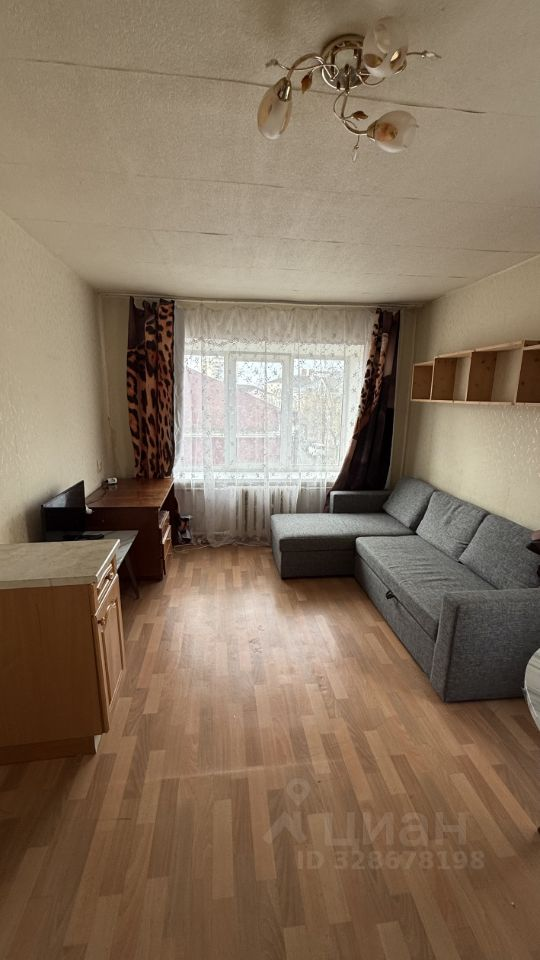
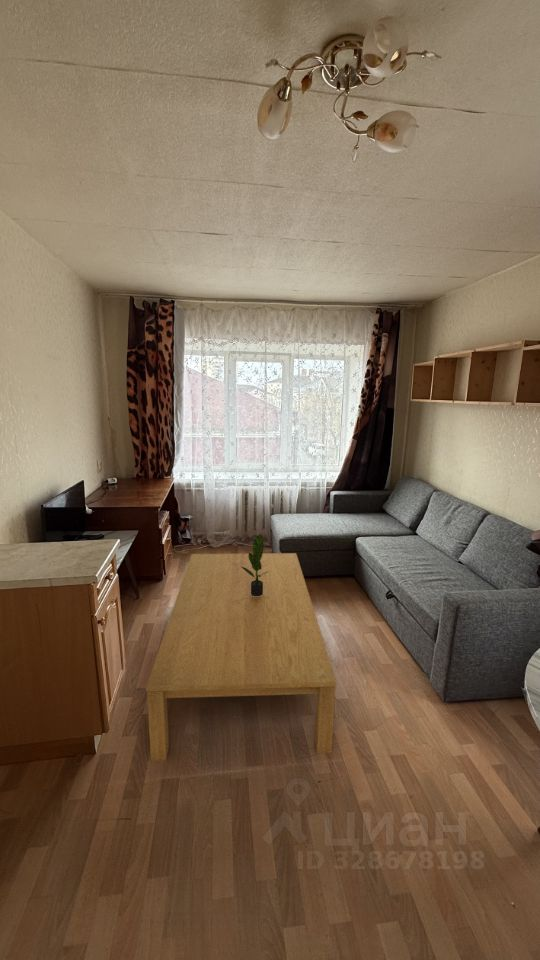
+ potted plant (255, 564)
+ coffee table (243, 628)
